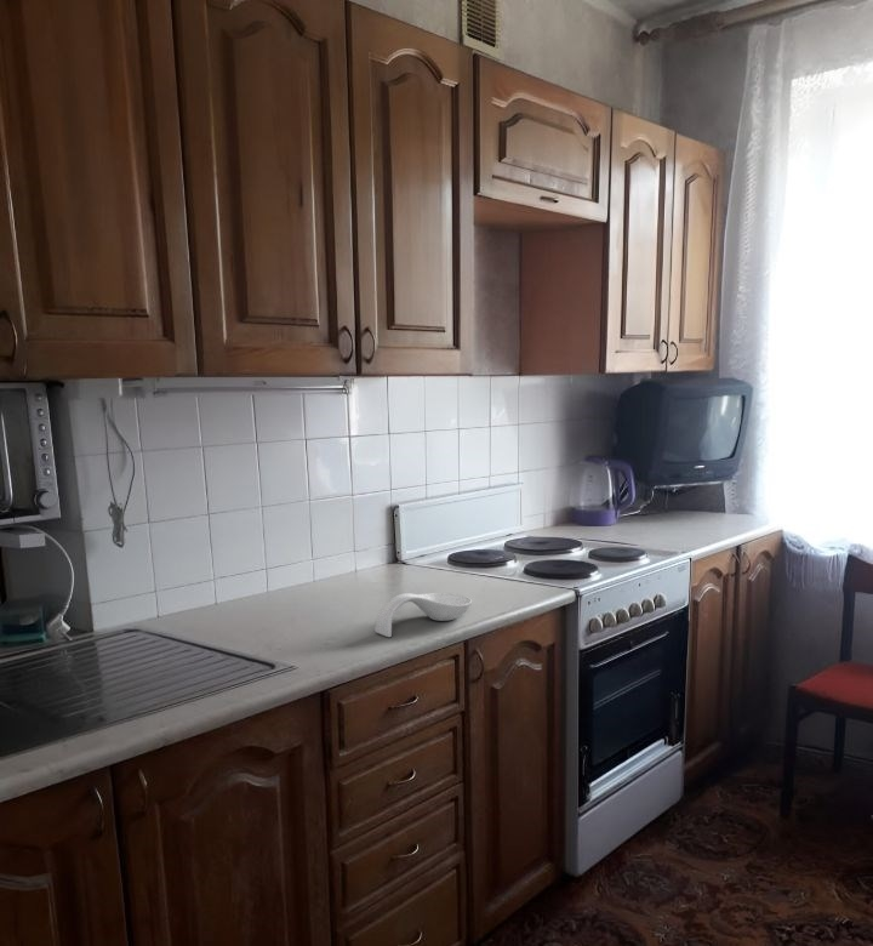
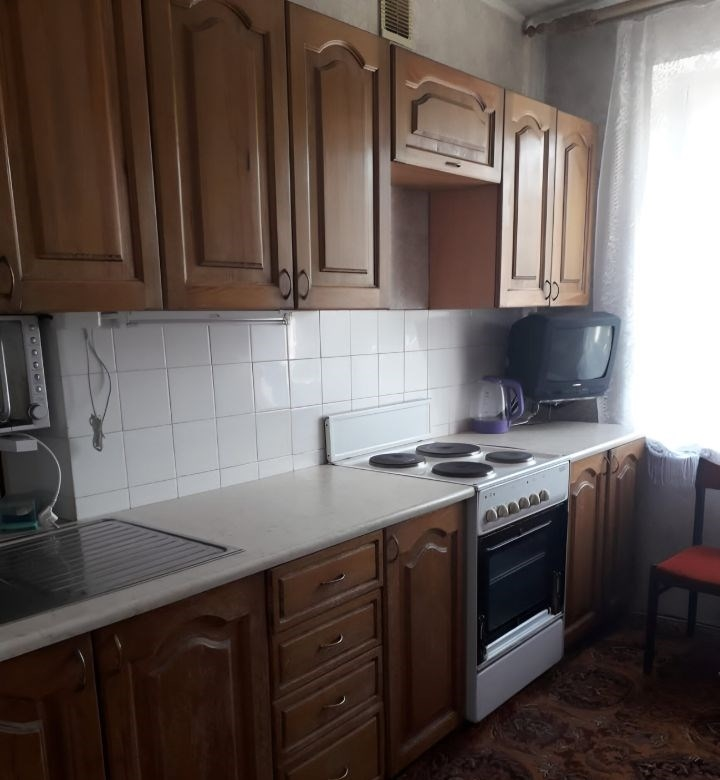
- spoon rest (424, 606)
